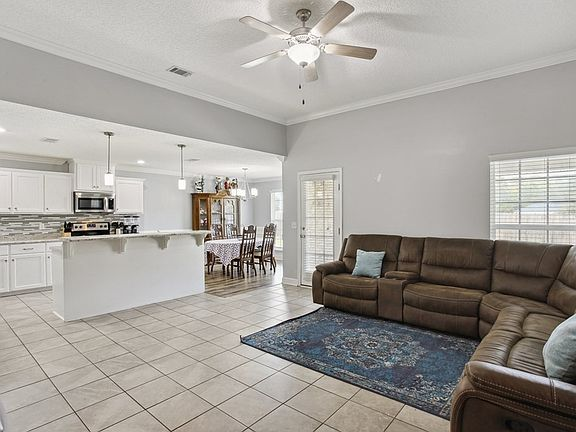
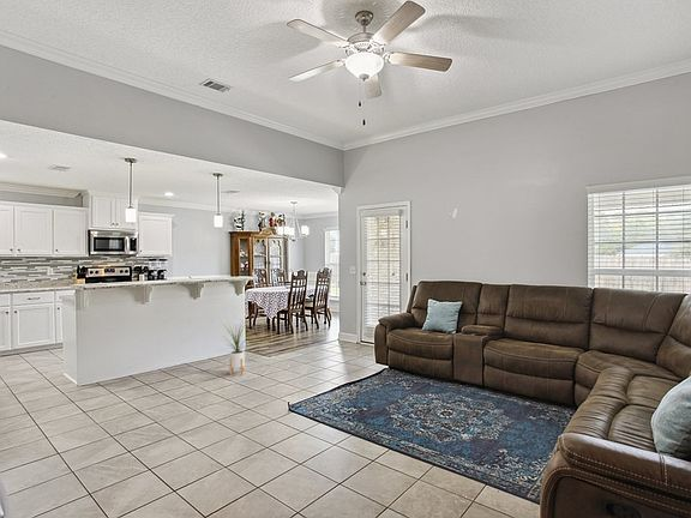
+ house plant (236, 344)
